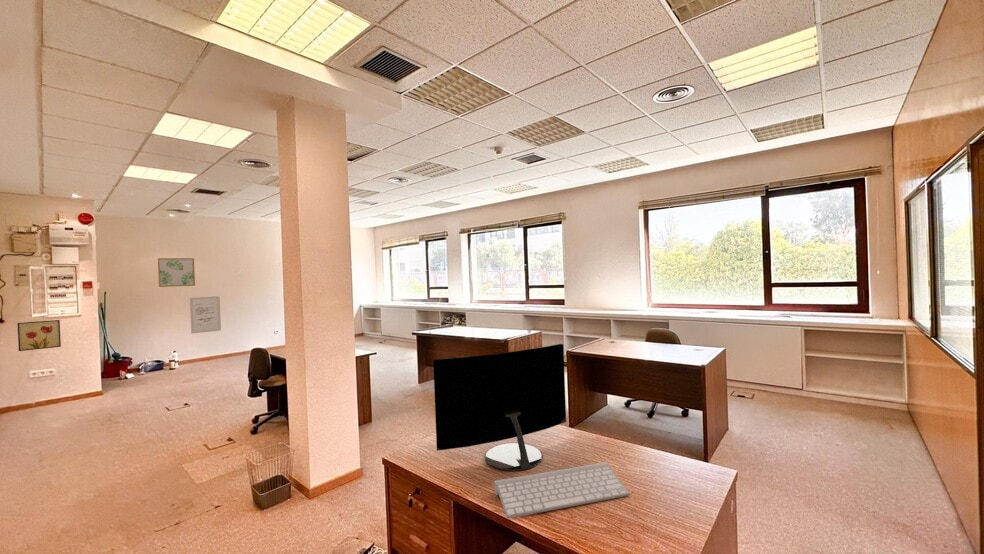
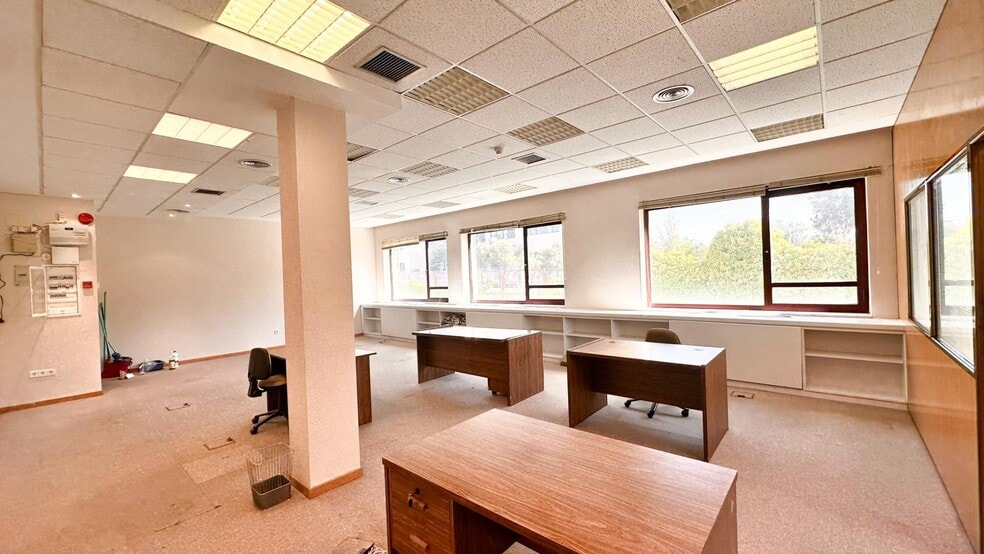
- keyboard (560, 486)
- wall art (39, 335)
- wall art (176, 272)
- monitor (510, 405)
- wall art (205, 314)
